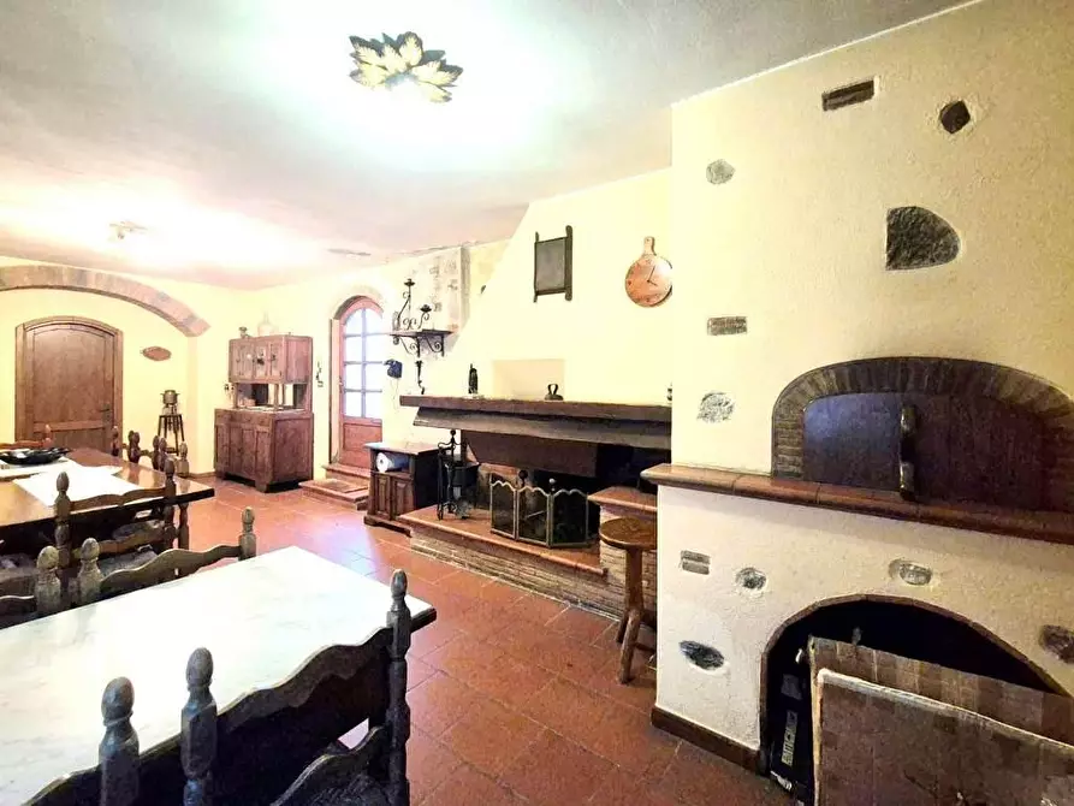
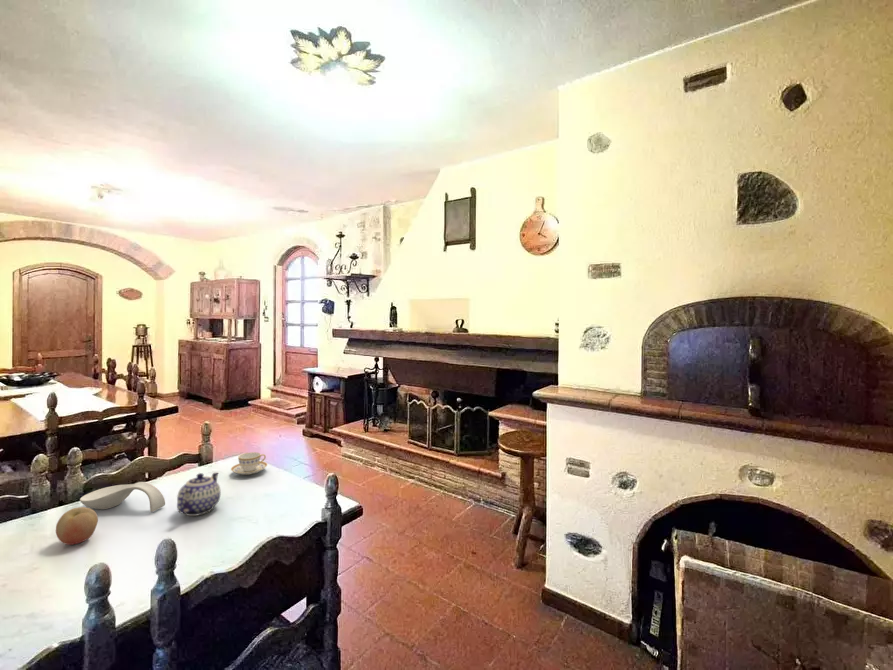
+ spoon rest (124, 494)
+ teapot (199, 492)
+ teacup (249, 463)
+ fruit (77, 525)
